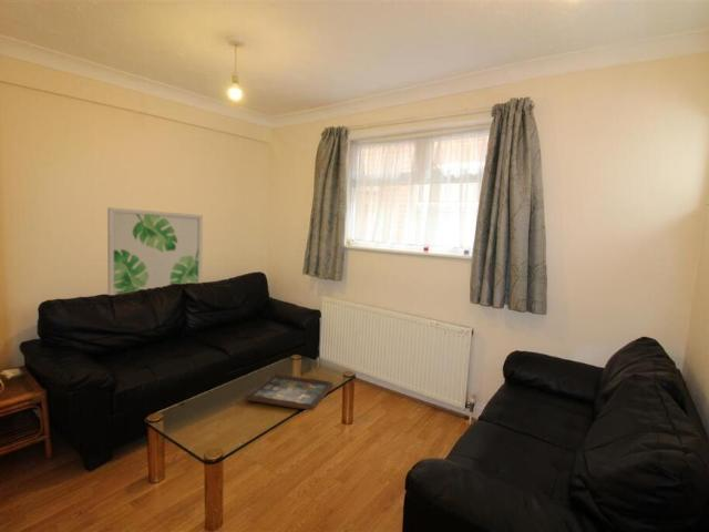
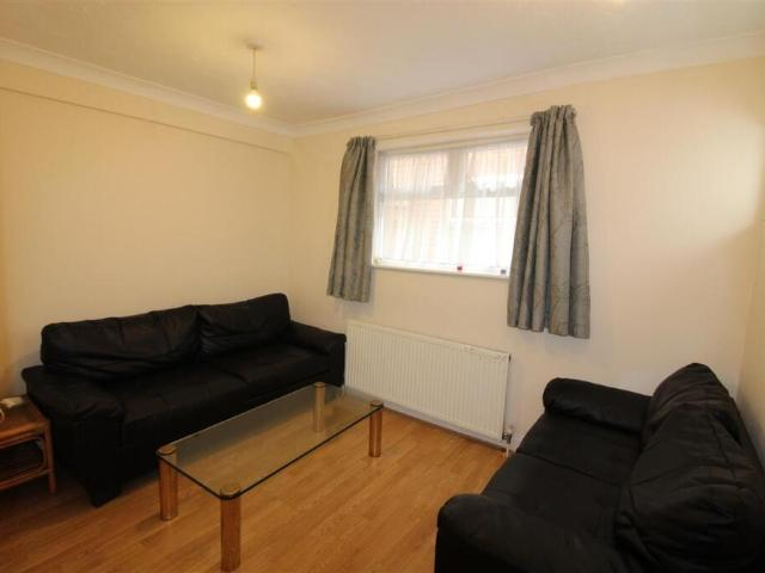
- wall art (158, 256)
- decorative tray (290, 390)
